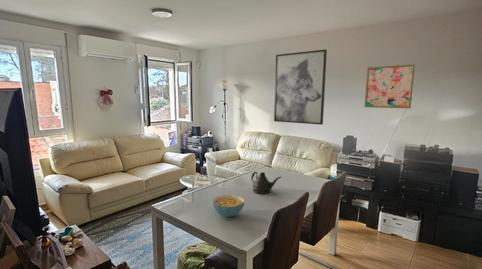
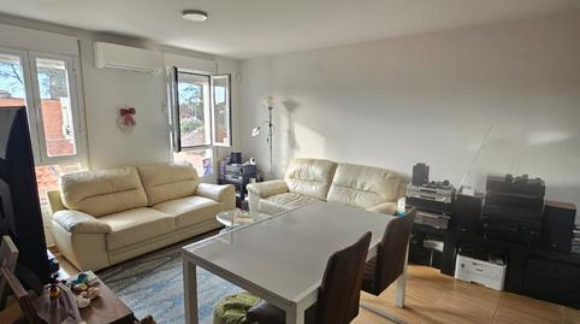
- teapot (265, 182)
- wall art (388, 87)
- cereal bowl (228, 207)
- wall art (298, 88)
